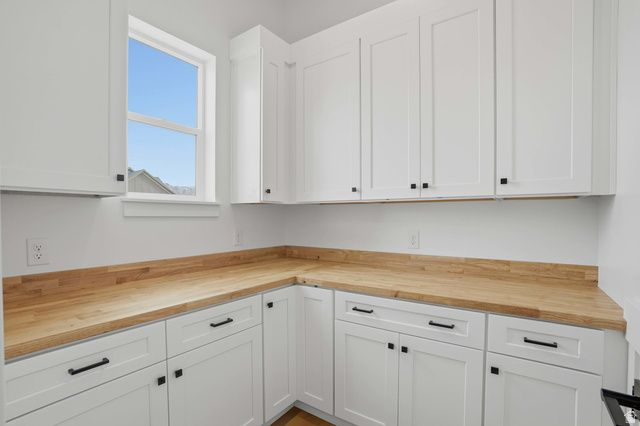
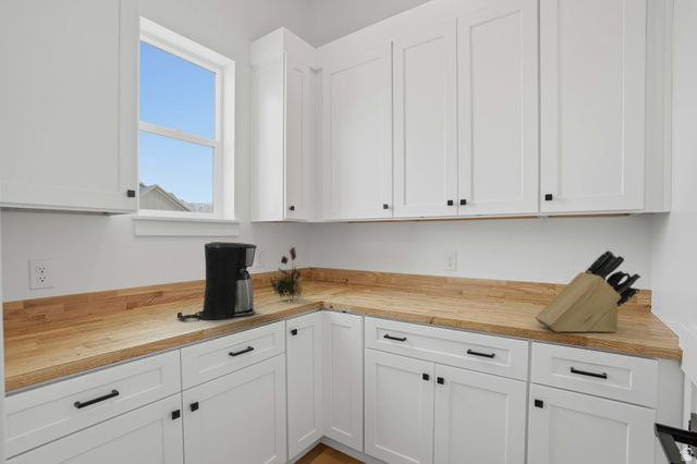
+ flower (286, 273)
+ knife block (586, 290)
+ coffee maker (220, 278)
